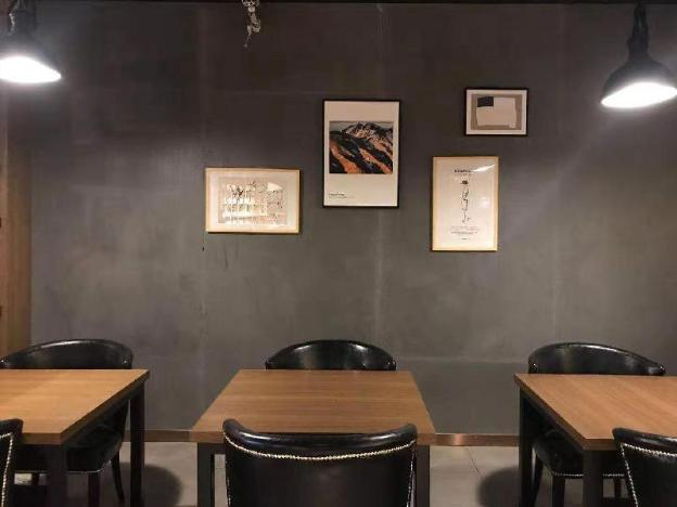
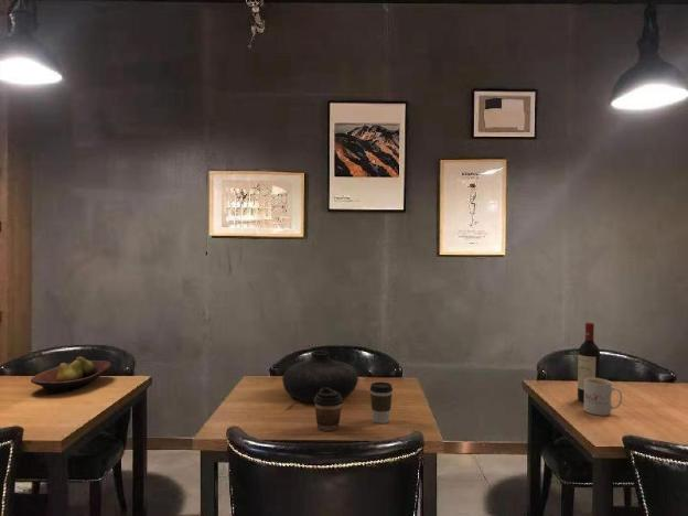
+ coffee cup (327, 408)
+ fruit bowl (73, 372)
+ vase (320, 373)
+ wine bottle (589, 362)
+ coffee cup (380, 402)
+ mug (602, 397)
